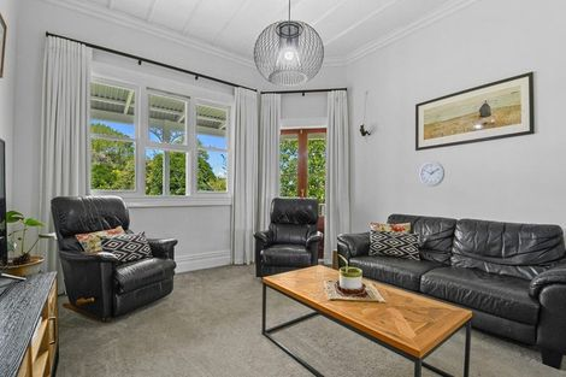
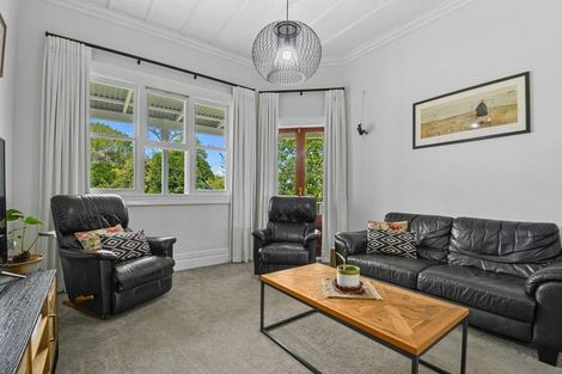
- wall clock (431, 173)
